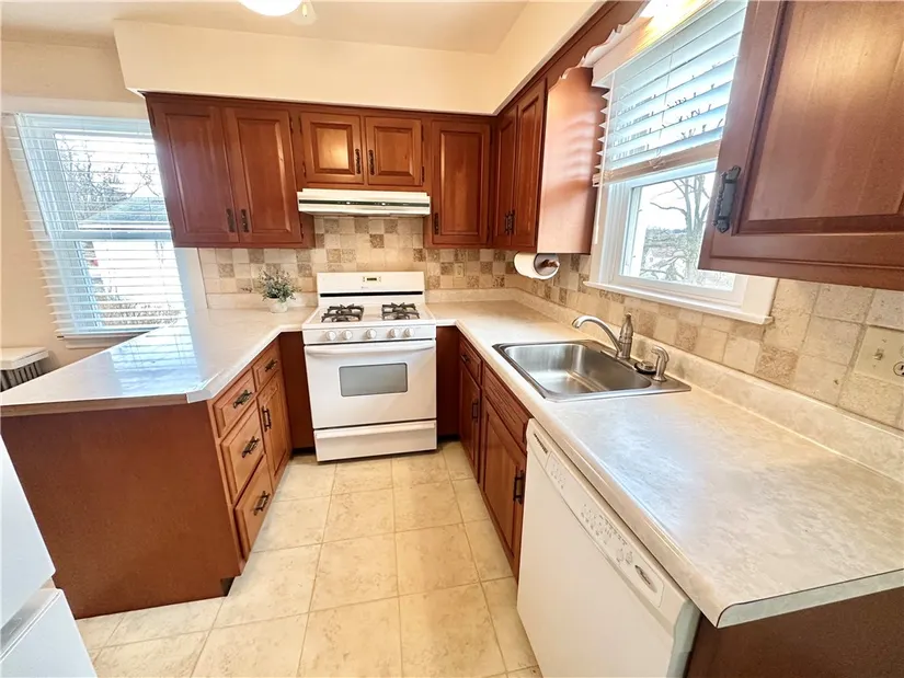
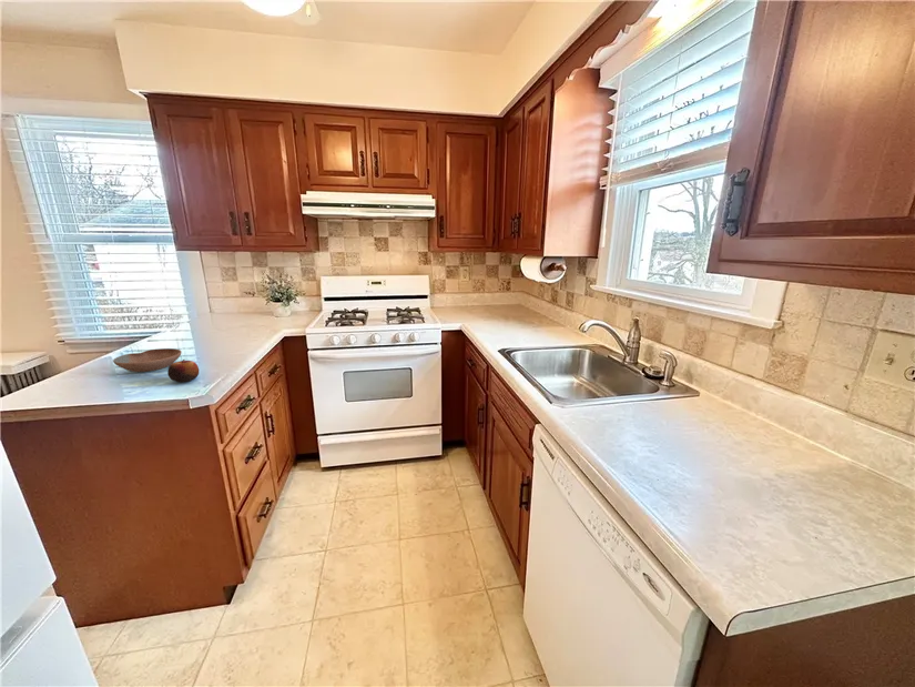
+ bowl (150, 361)
+ apple (183, 370)
